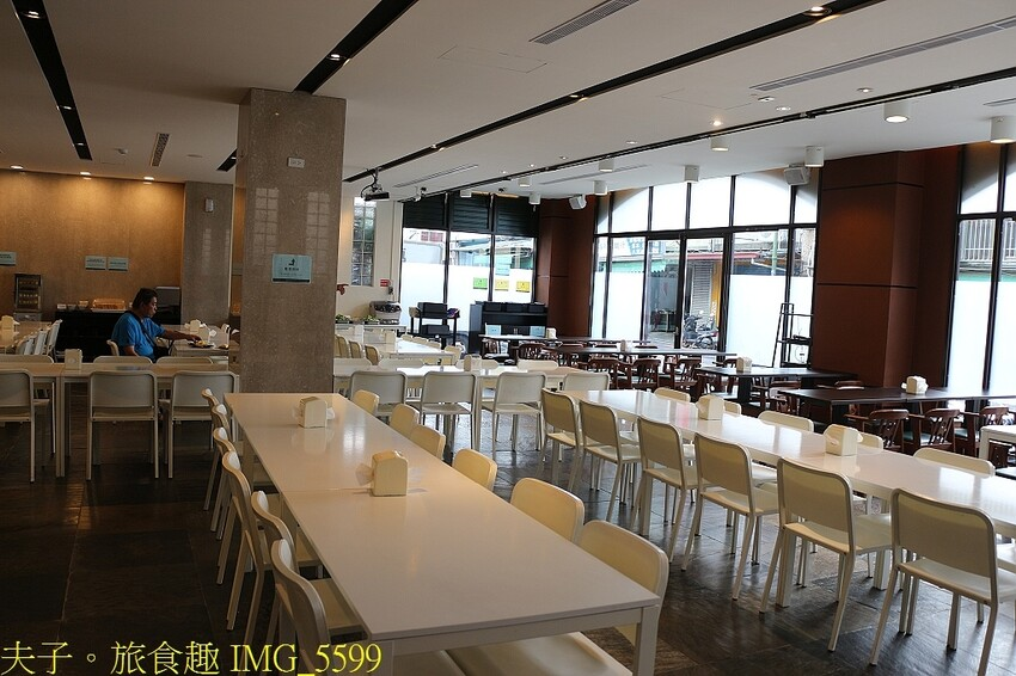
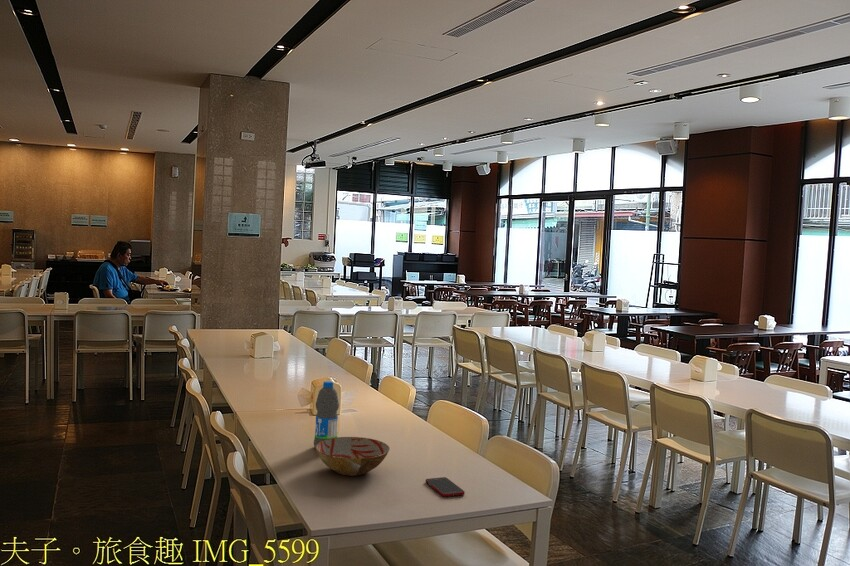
+ water bottle (326, 415)
+ cell phone (444, 486)
+ bowl (352, 458)
